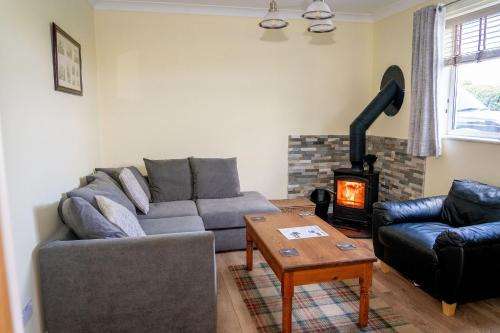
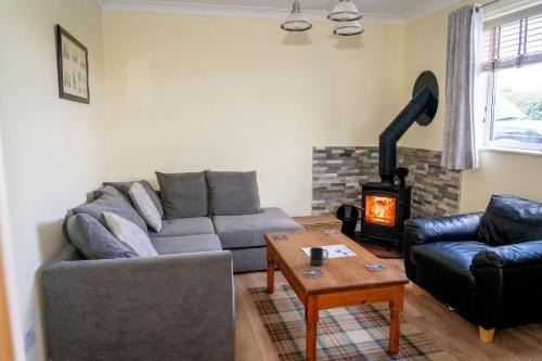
+ mug (319, 256)
